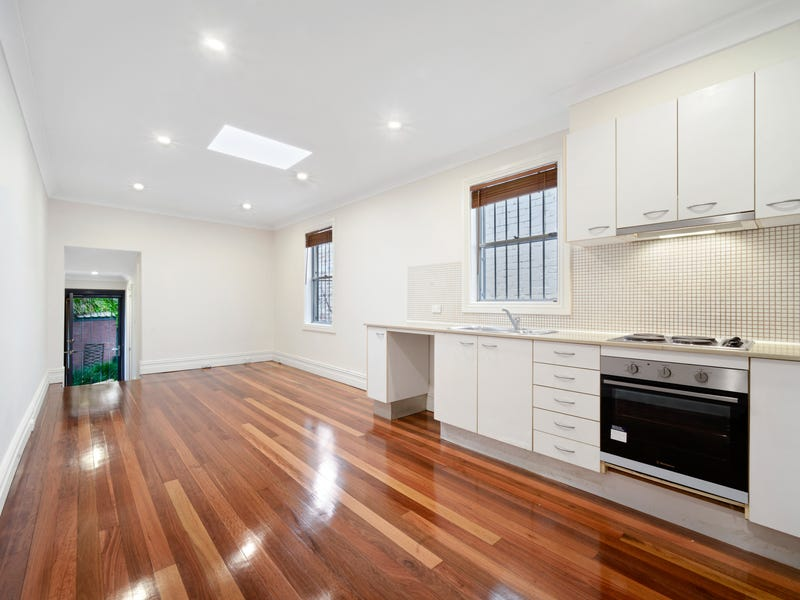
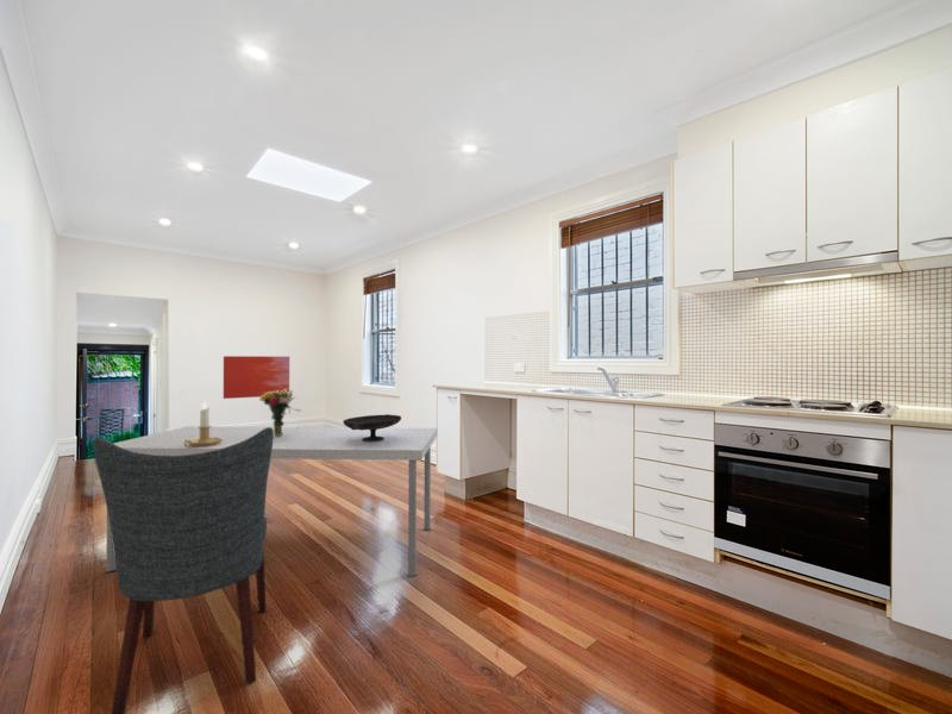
+ candlestick (201, 422)
+ wall art (257, 376)
+ chair (196, 543)
+ dining table (287, 458)
+ bouquet (280, 412)
+ decorative bowl (372, 427)
